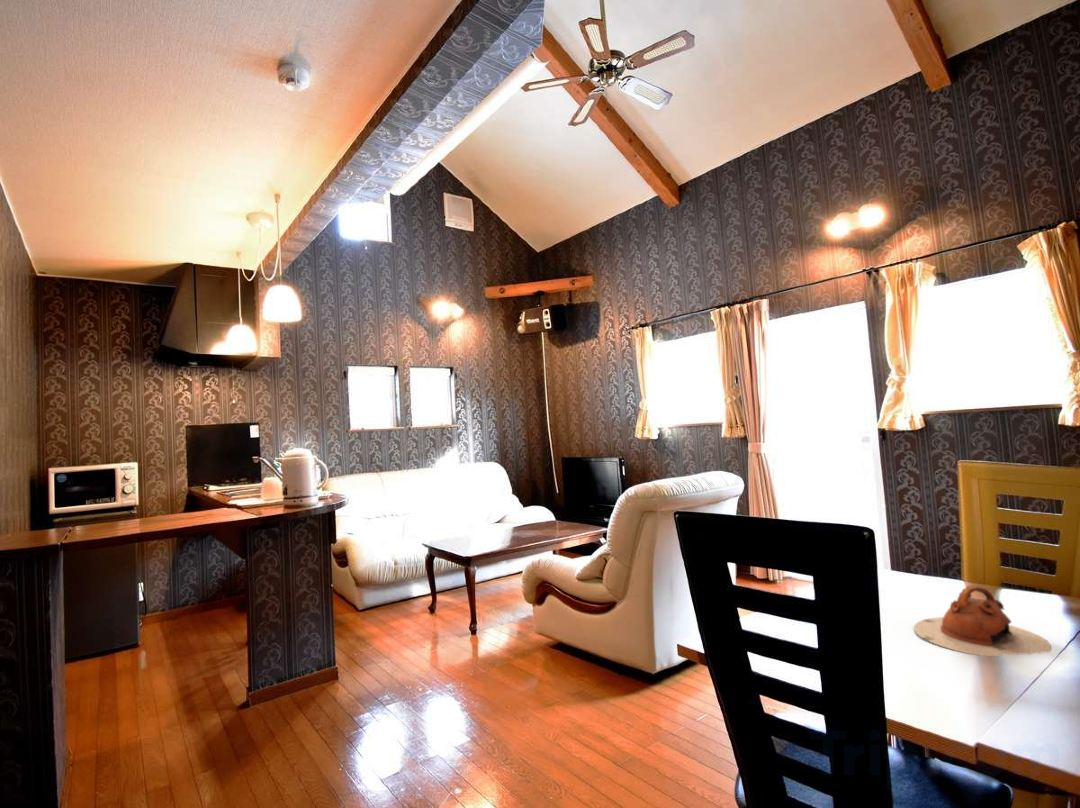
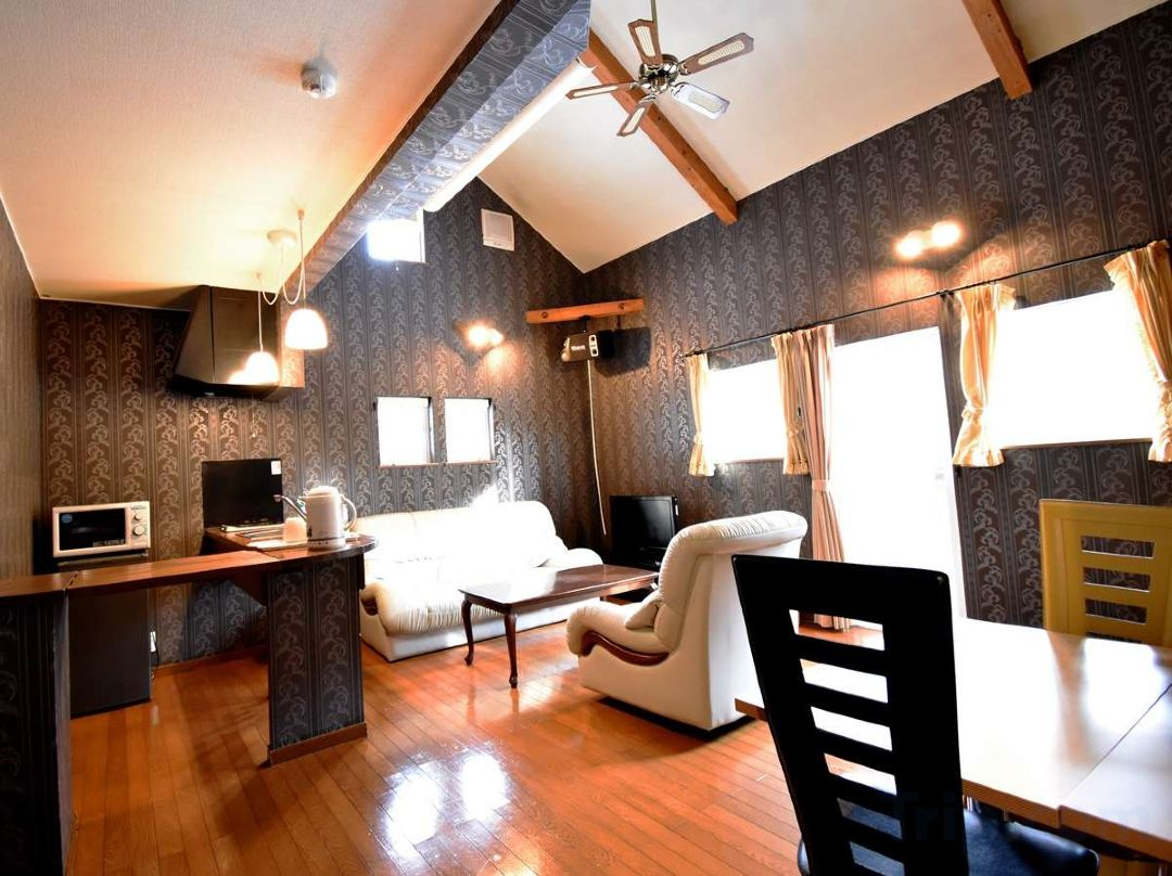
- teapot (976, 611)
